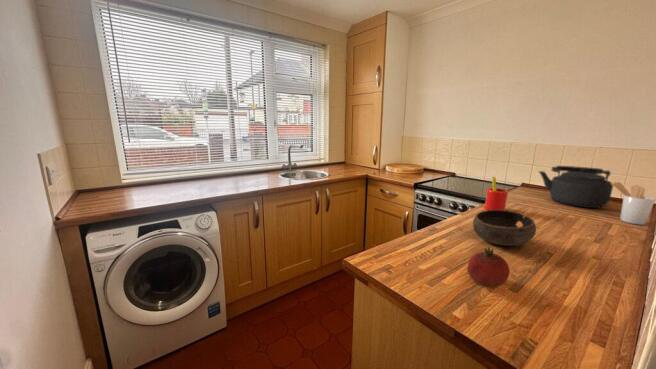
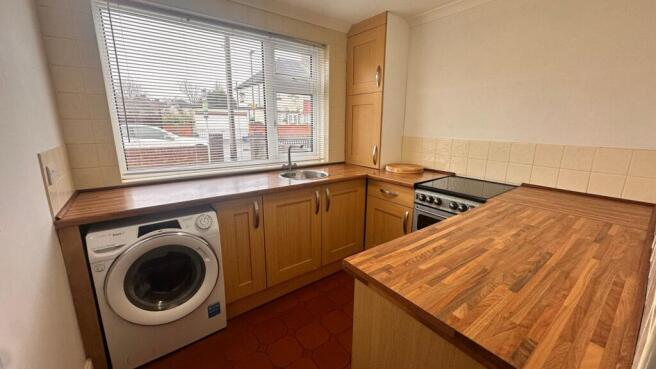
- bowl (502, 228)
- straw (496, 193)
- fruit (487, 263)
- utensil holder (629, 201)
- kettle (578, 185)
